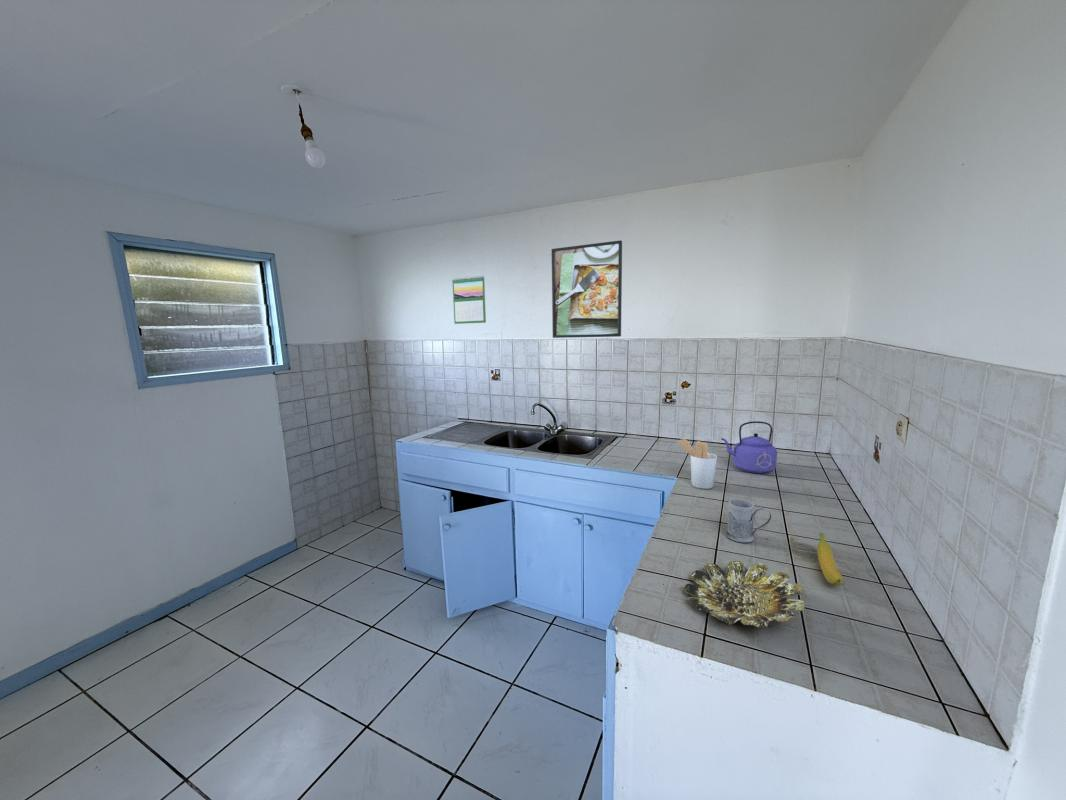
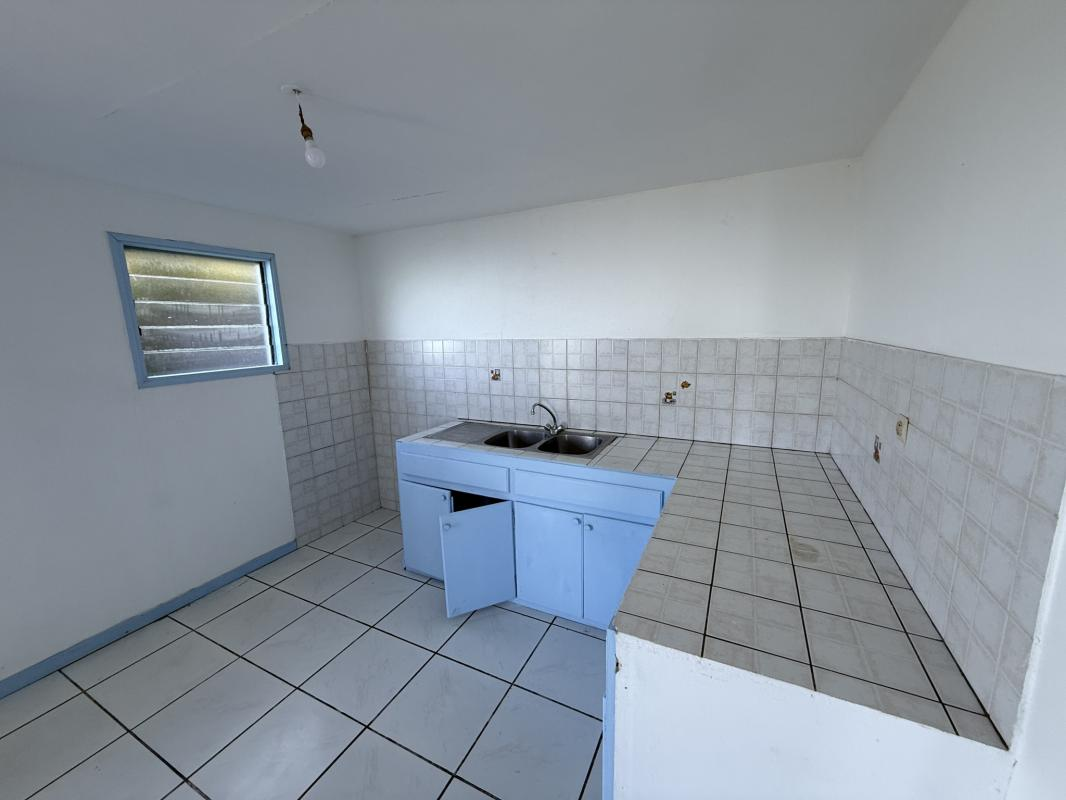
- banana (828, 560)
- kettle (747, 445)
- utensil holder (696, 462)
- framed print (585, 291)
- mug (748, 520)
- bowl (741, 591)
- calendar (468, 299)
